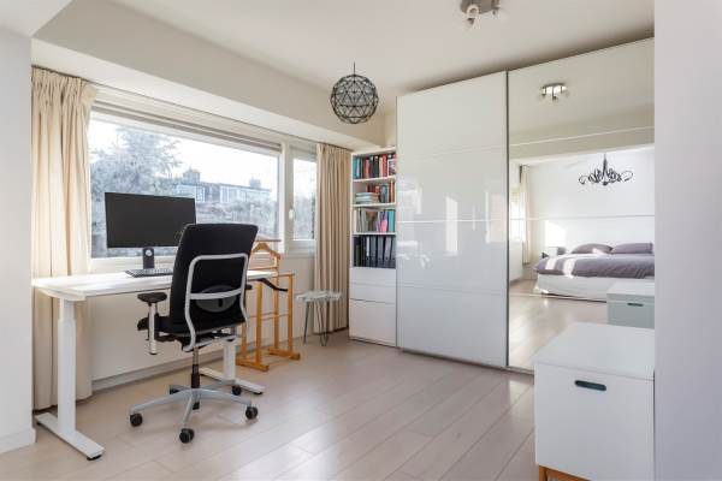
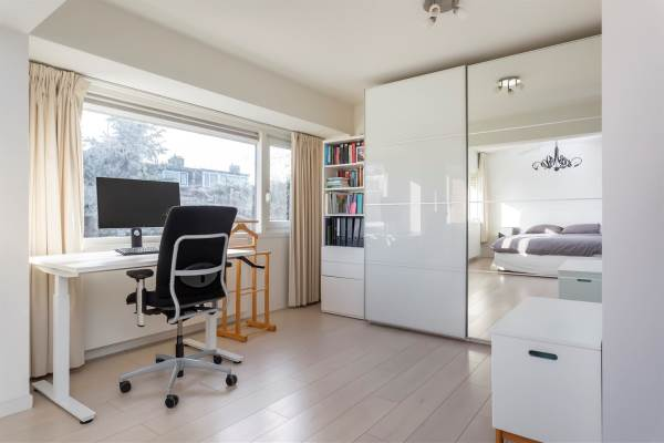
- pendant light (354, 93)
- side table (318, 317)
